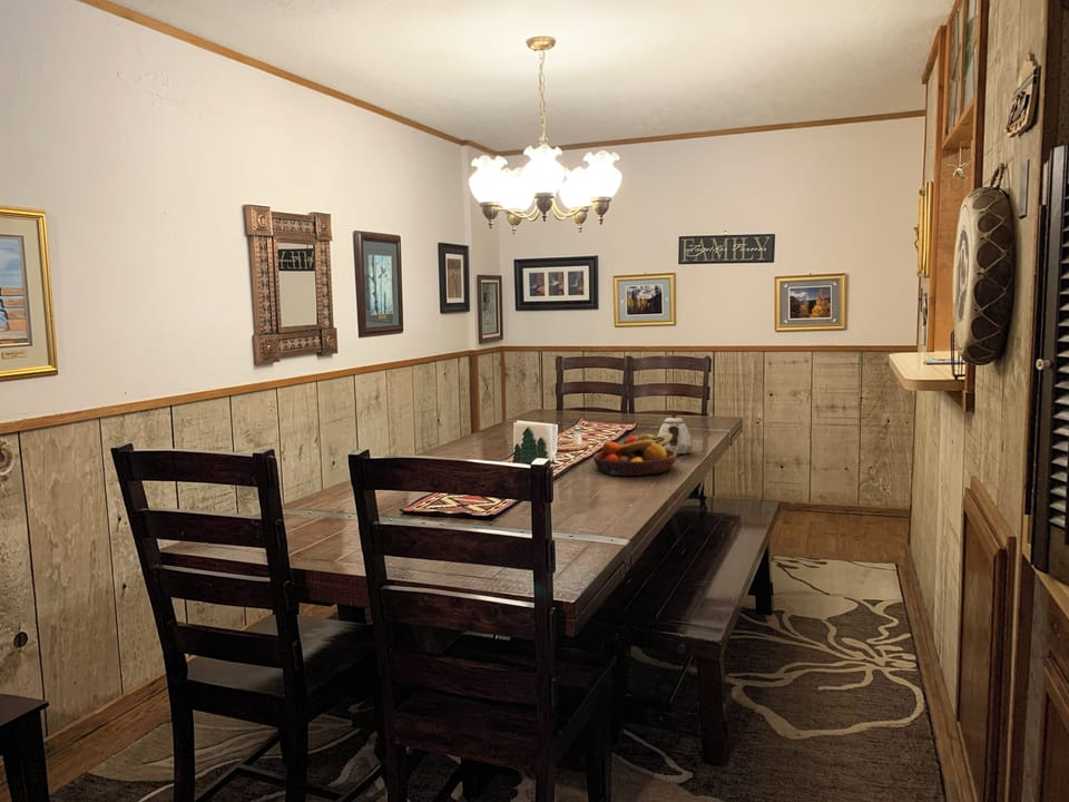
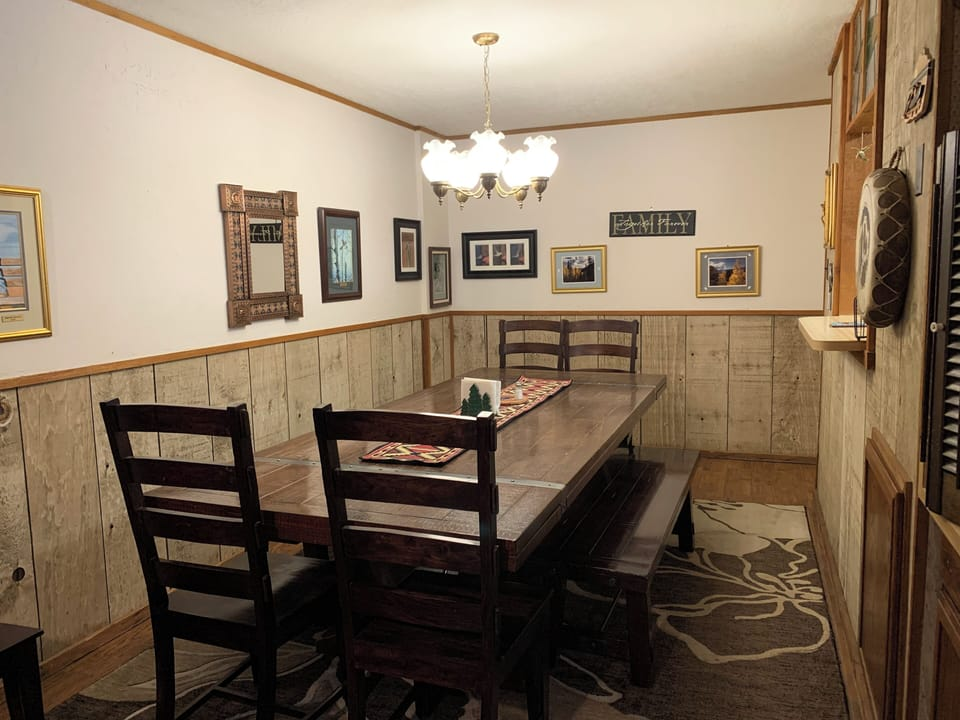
- teapot (674, 432)
- fruit bowl (635, 451)
